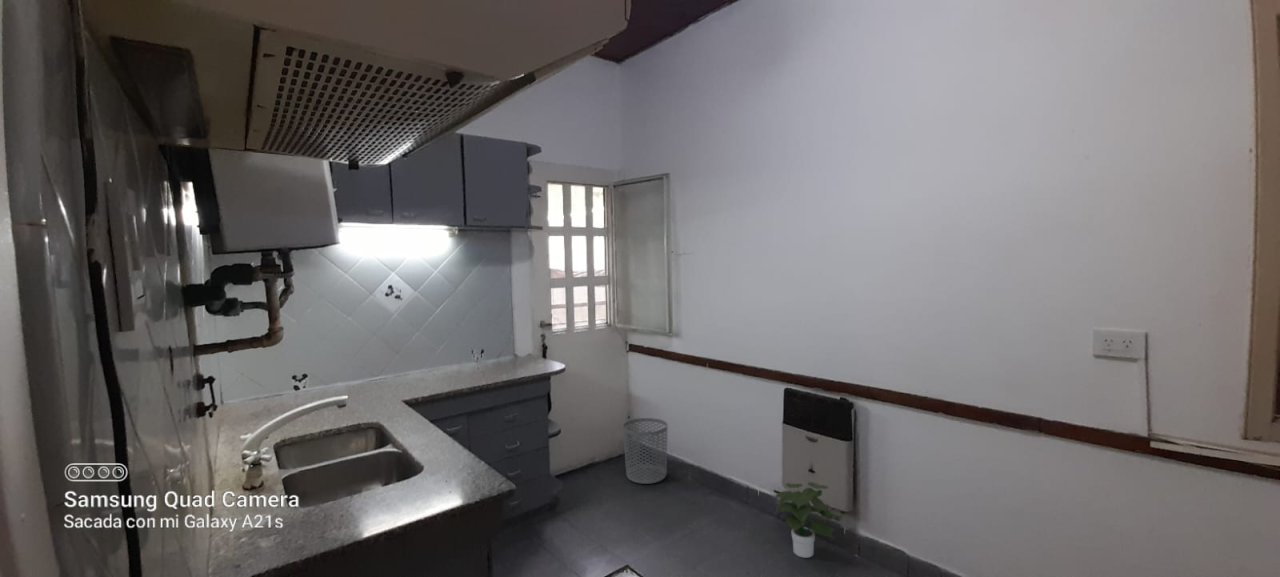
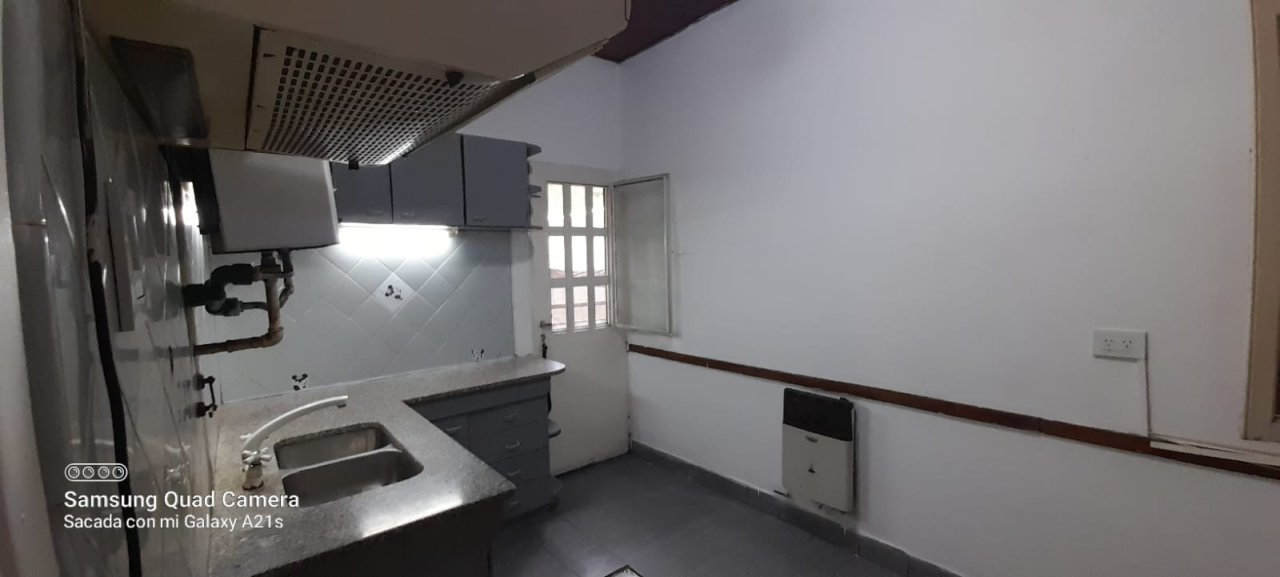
- potted plant (803, 517)
- waste bin (645, 450)
